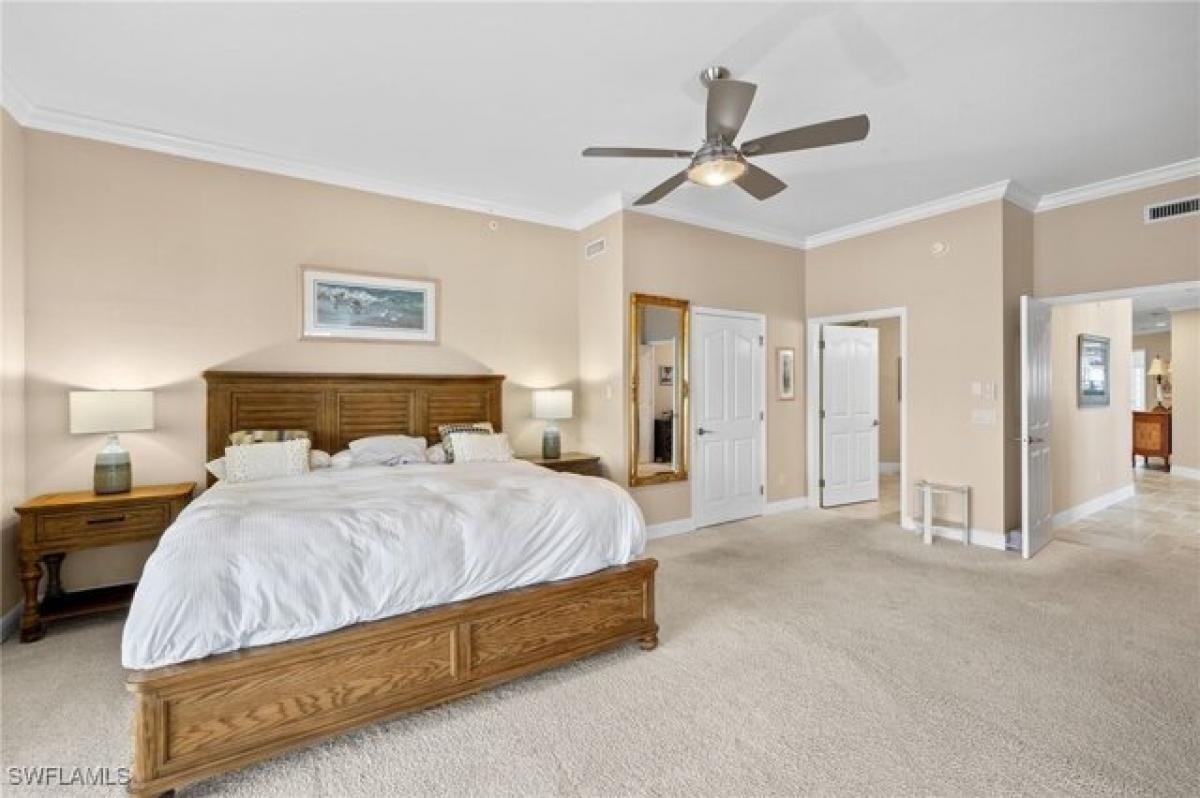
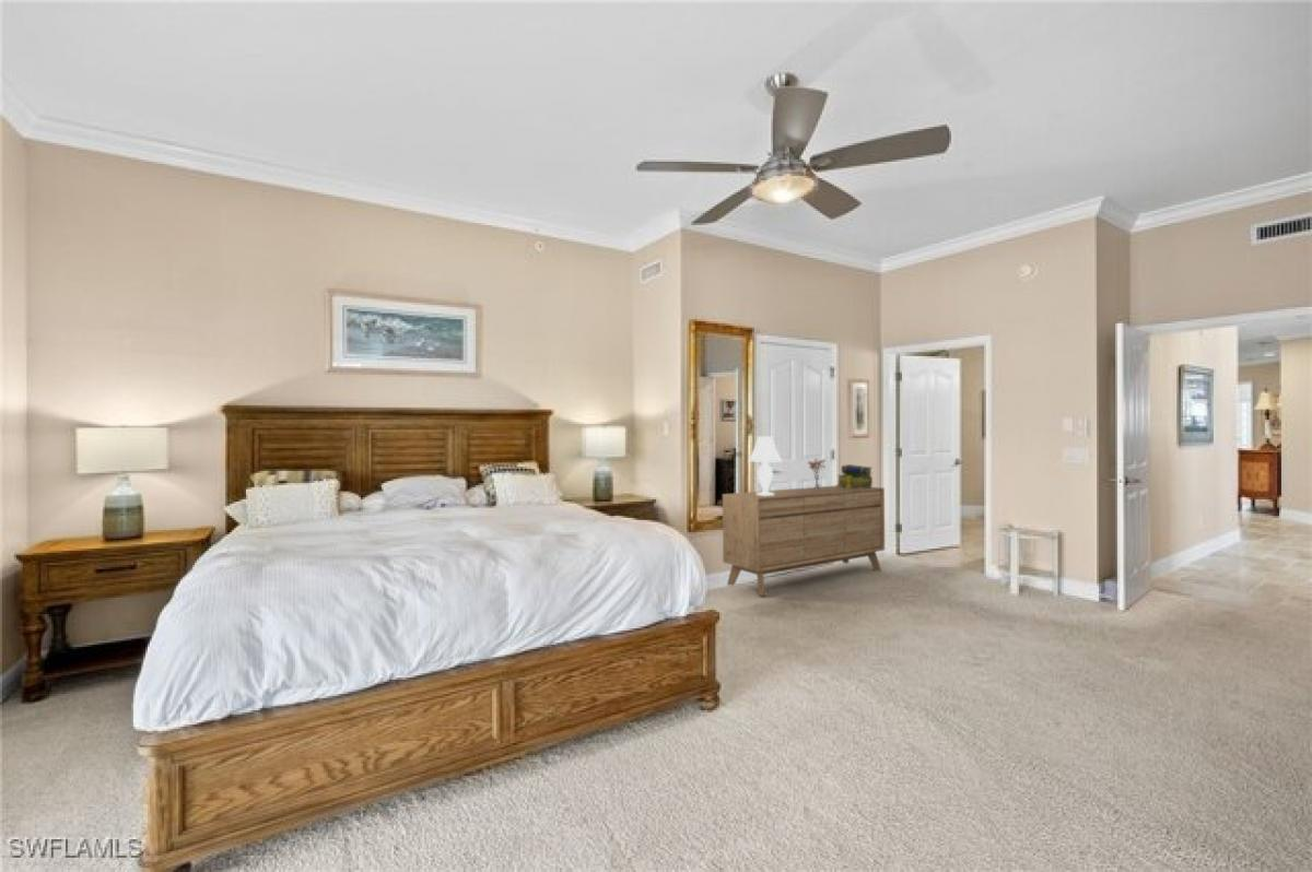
+ sideboard (807, 533)
+ stack of books (855, 475)
+ table lamp (764, 464)
+ bouquet (816, 473)
